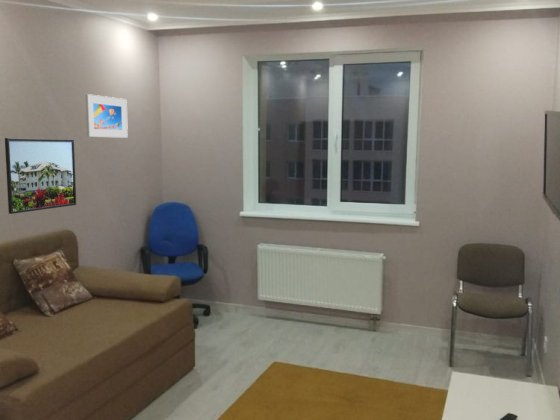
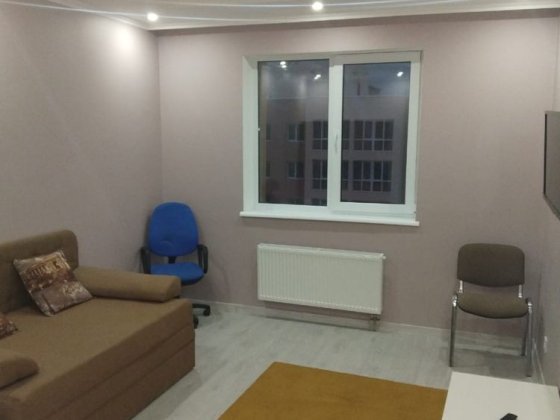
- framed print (43, 174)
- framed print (107, 117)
